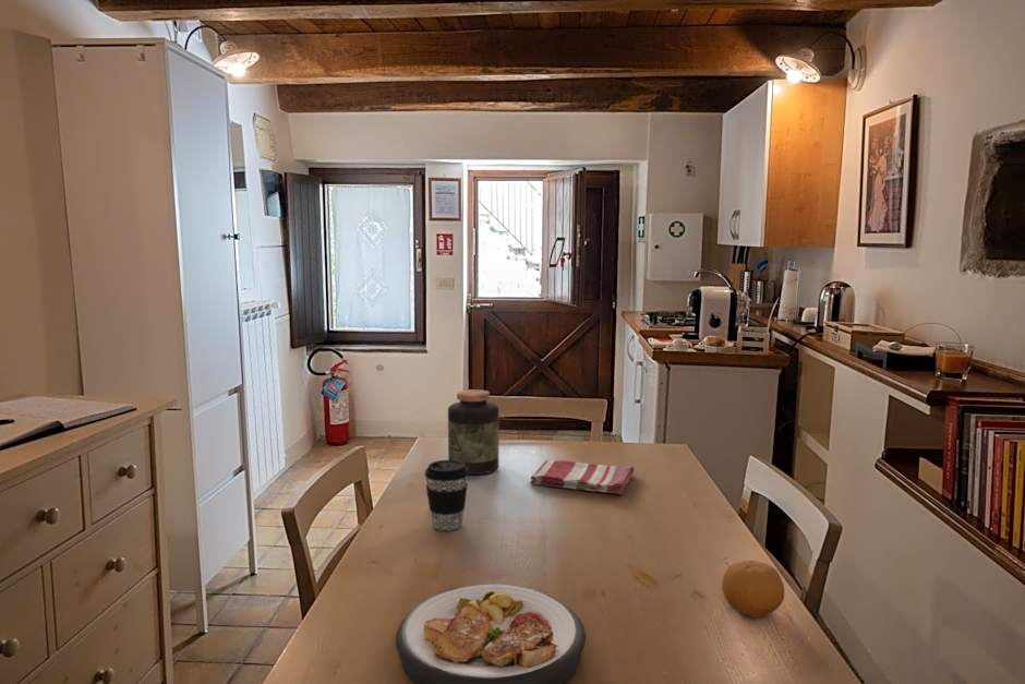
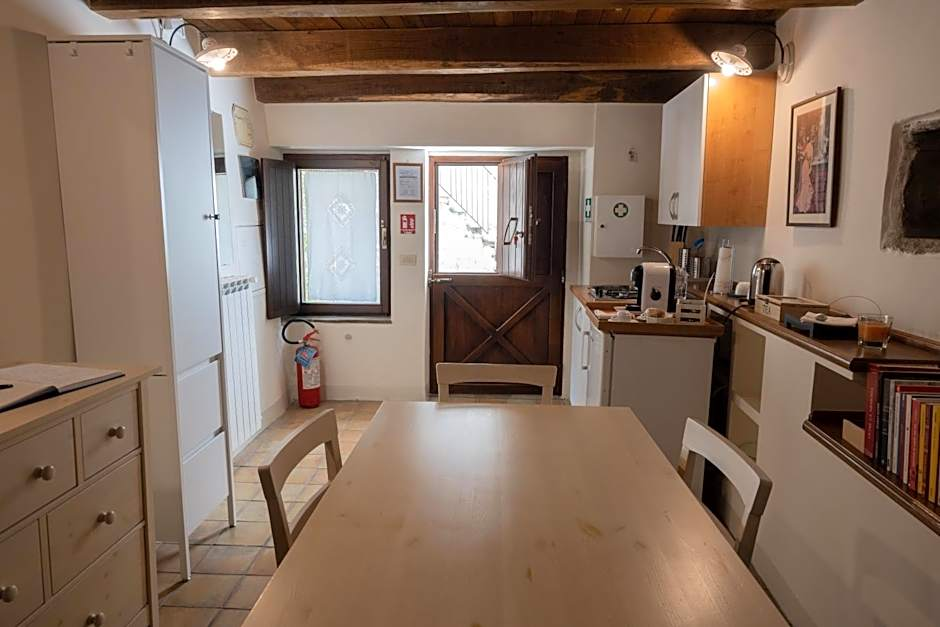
- coffee cup (447, 495)
- jar (473, 430)
- dish towel (582, 473)
- fruit (752, 587)
- plate (491, 629)
